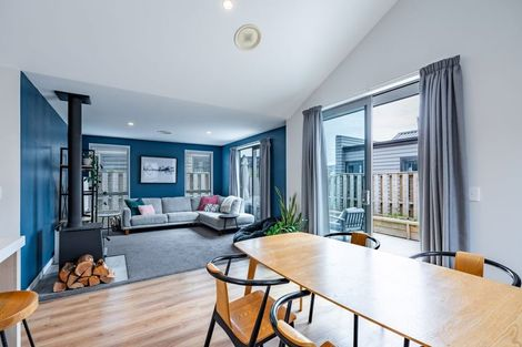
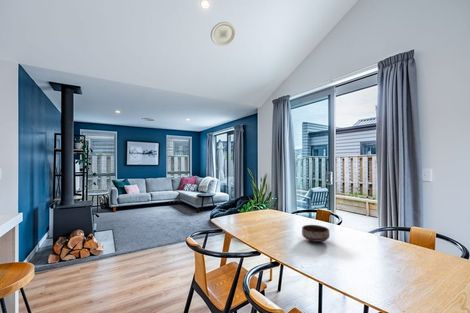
+ bowl (315, 234)
